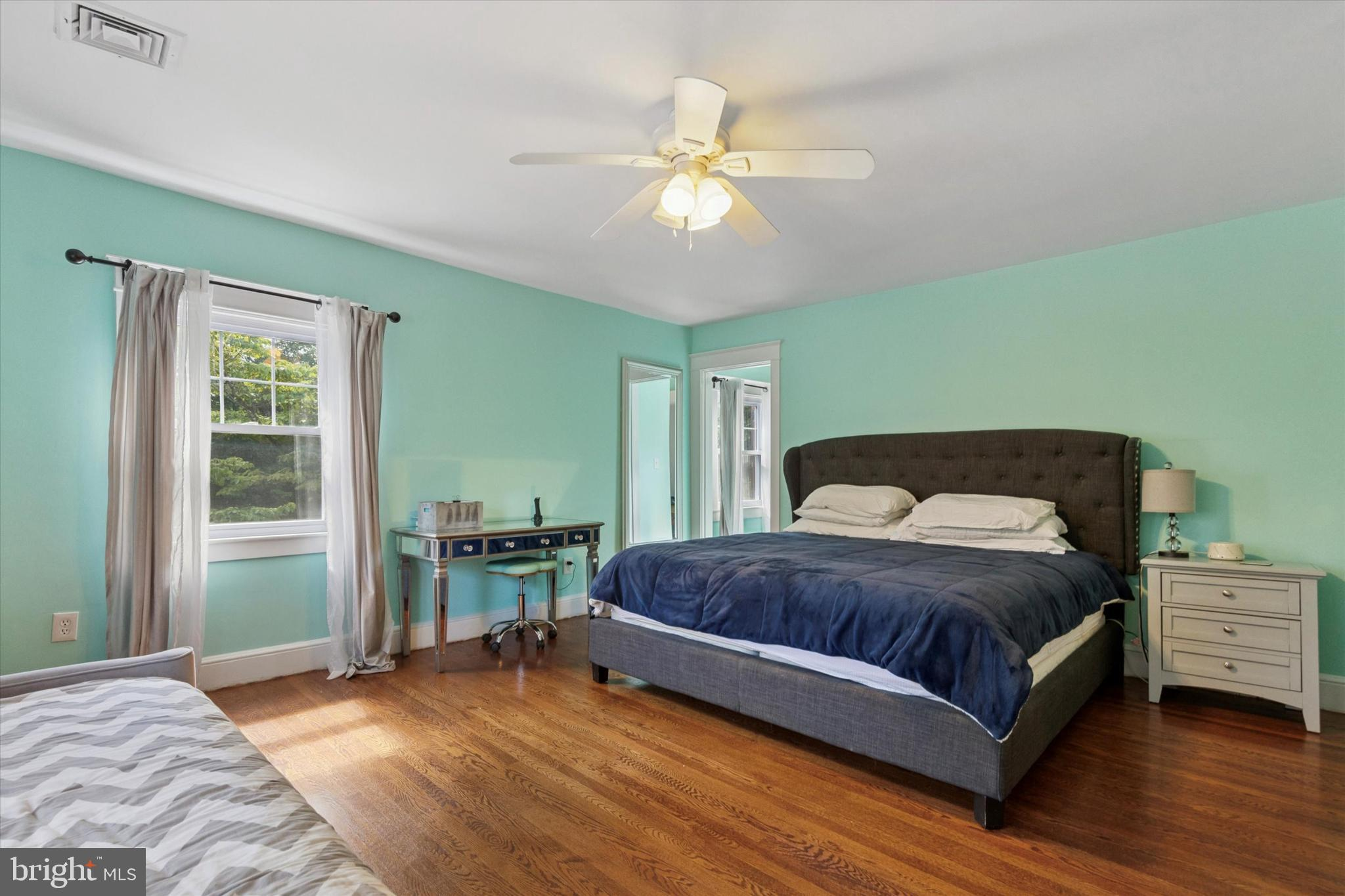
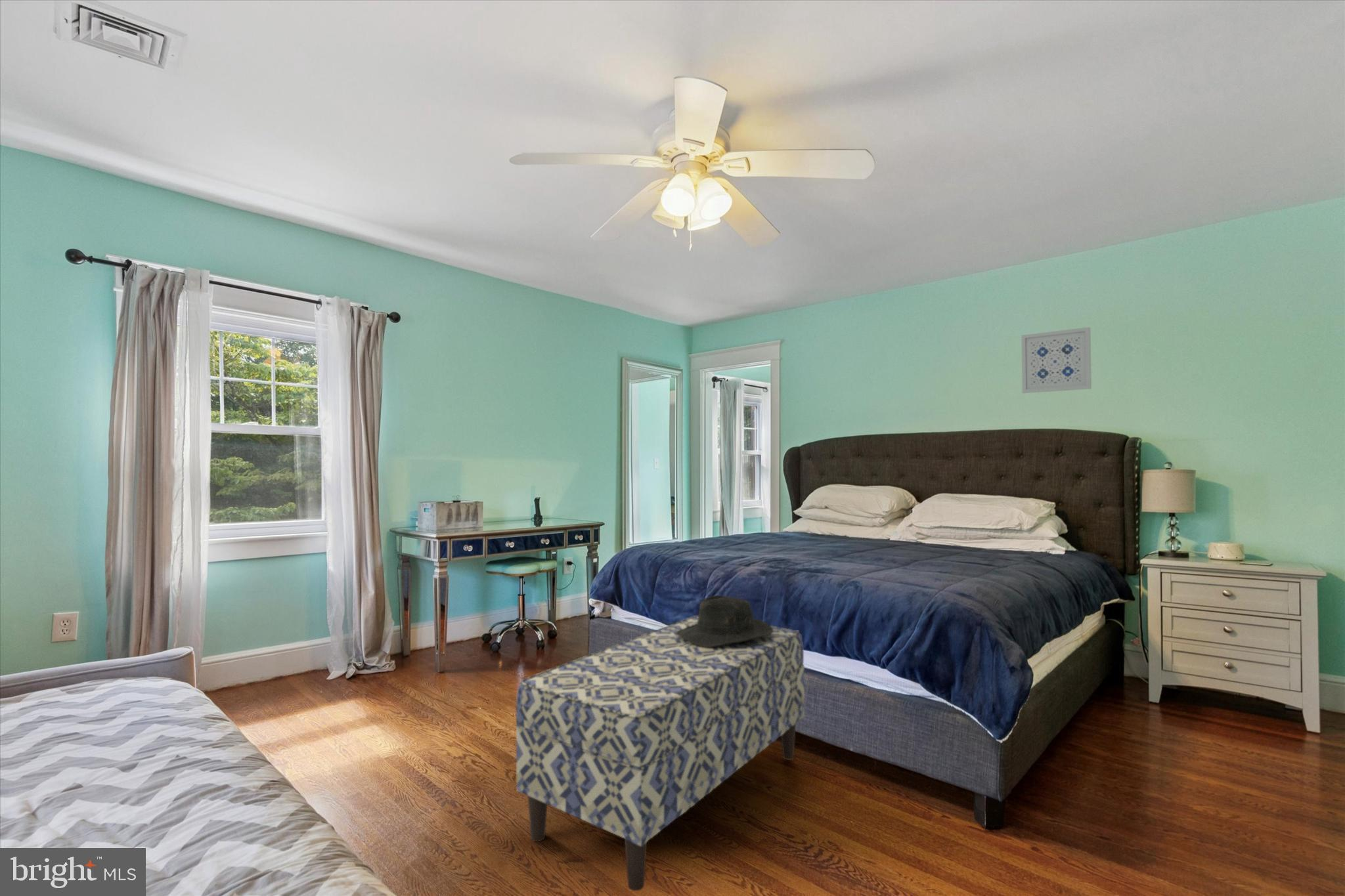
+ hat (724, 616)
+ wall art (1055, 361)
+ bench (677, 723)
